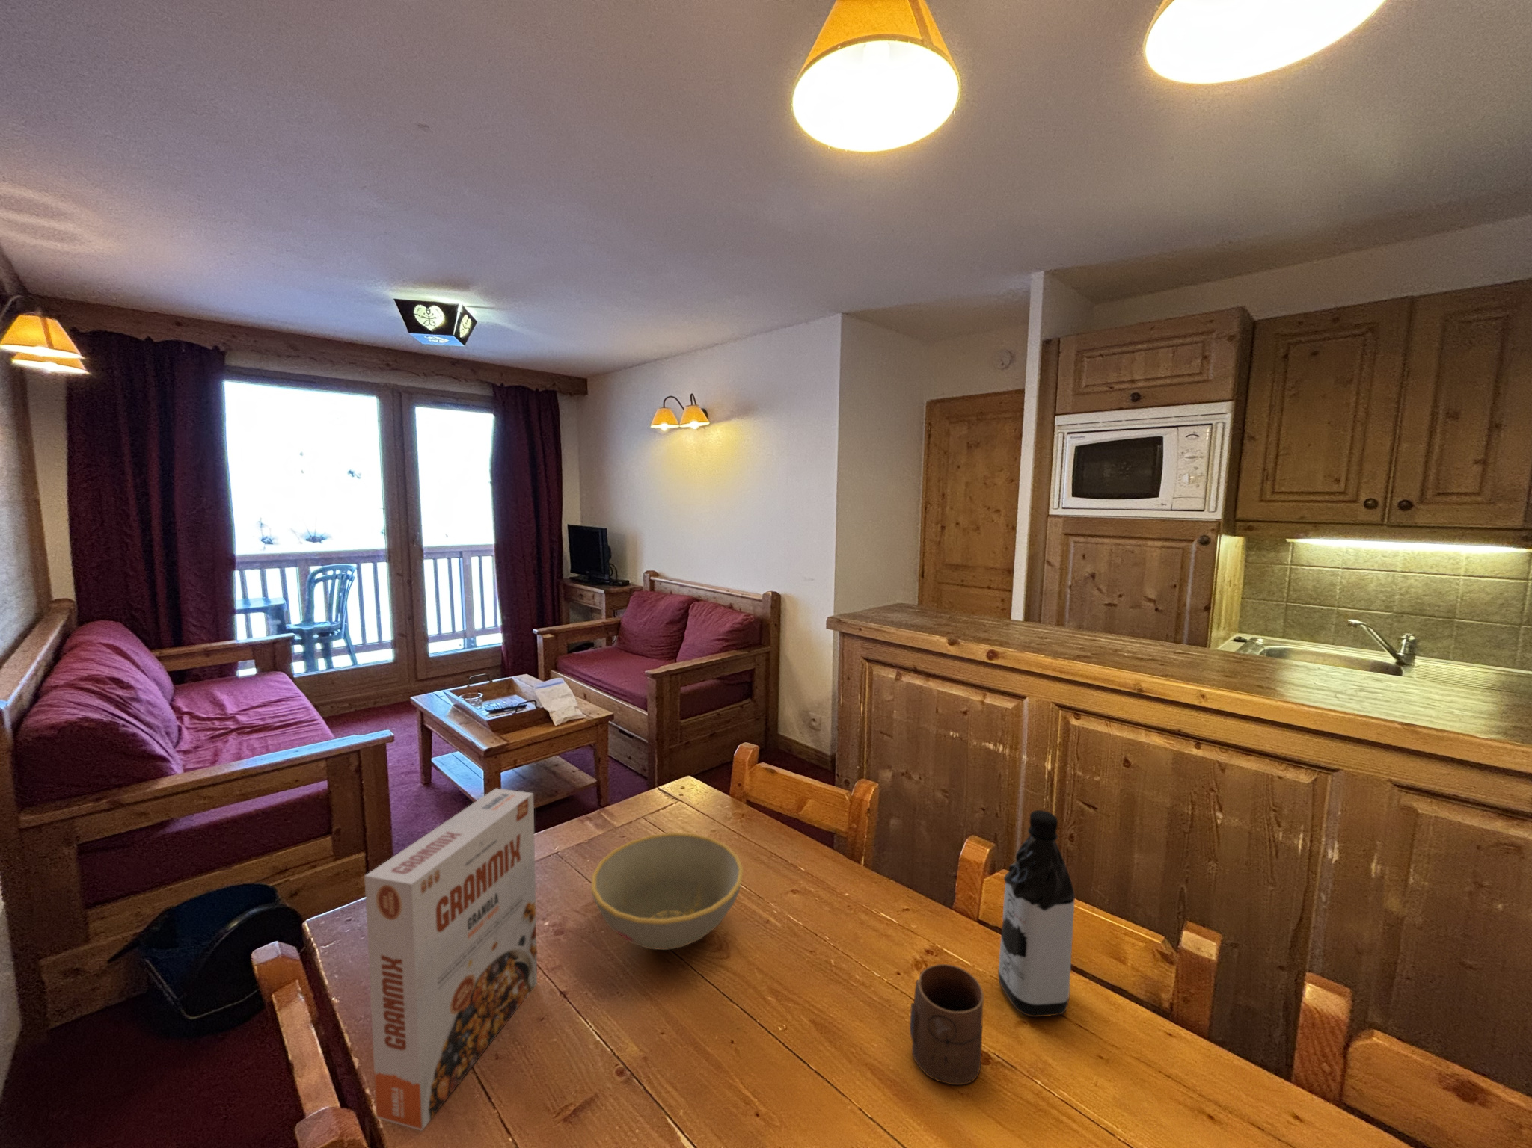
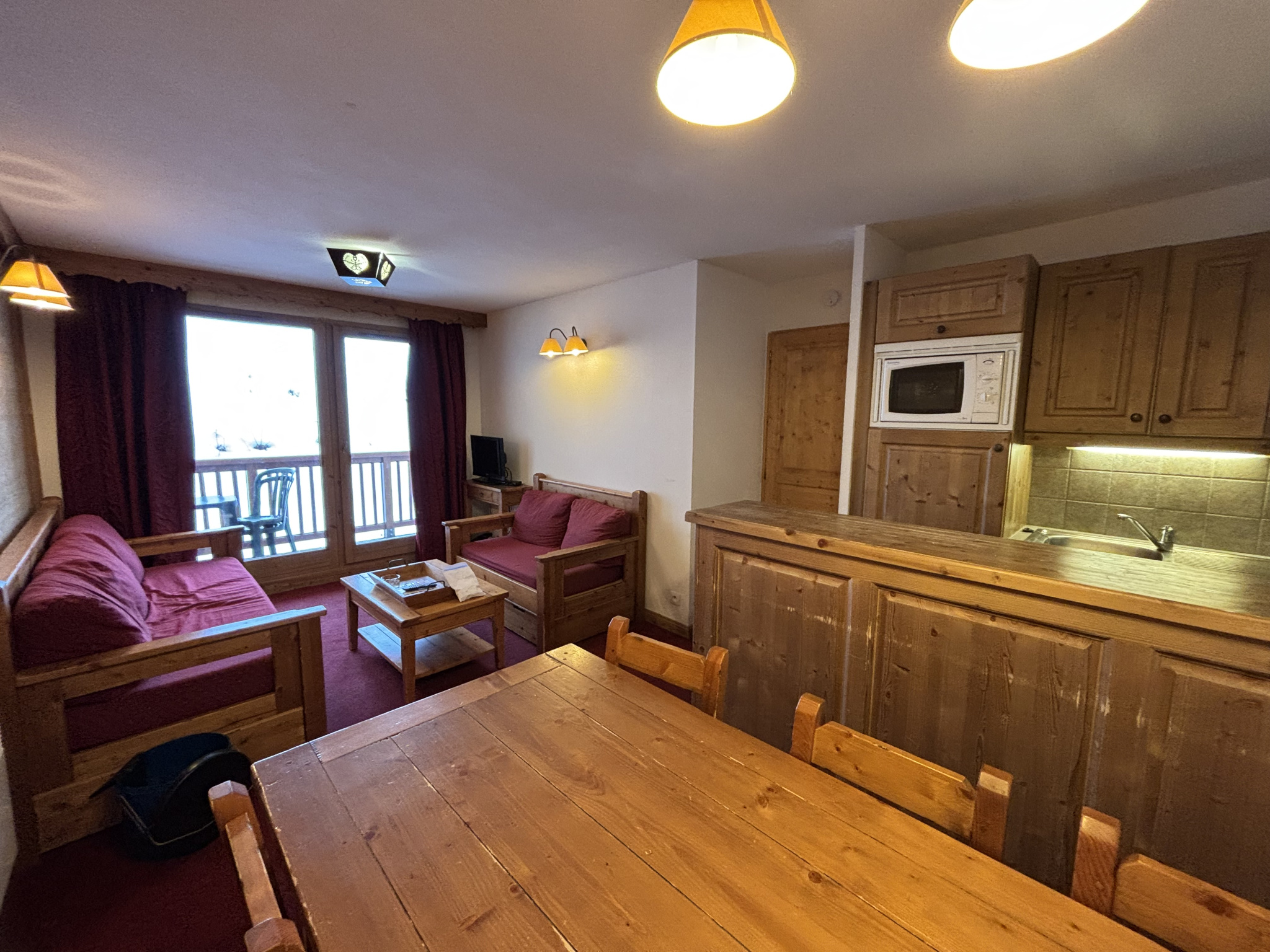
- water bottle (1036, 907)
- cup (946, 1021)
- cereal box (463, 937)
- bowl (668, 901)
